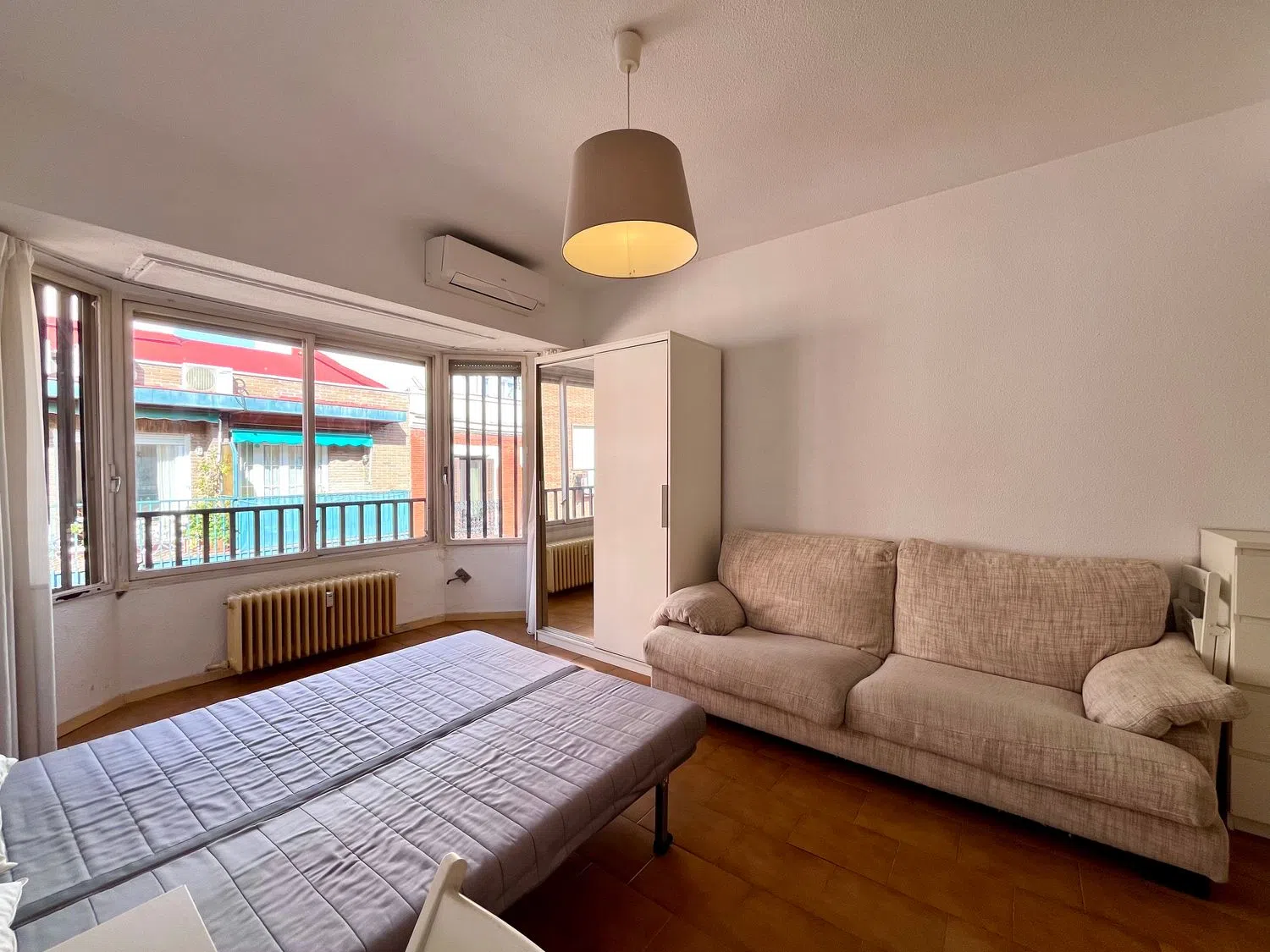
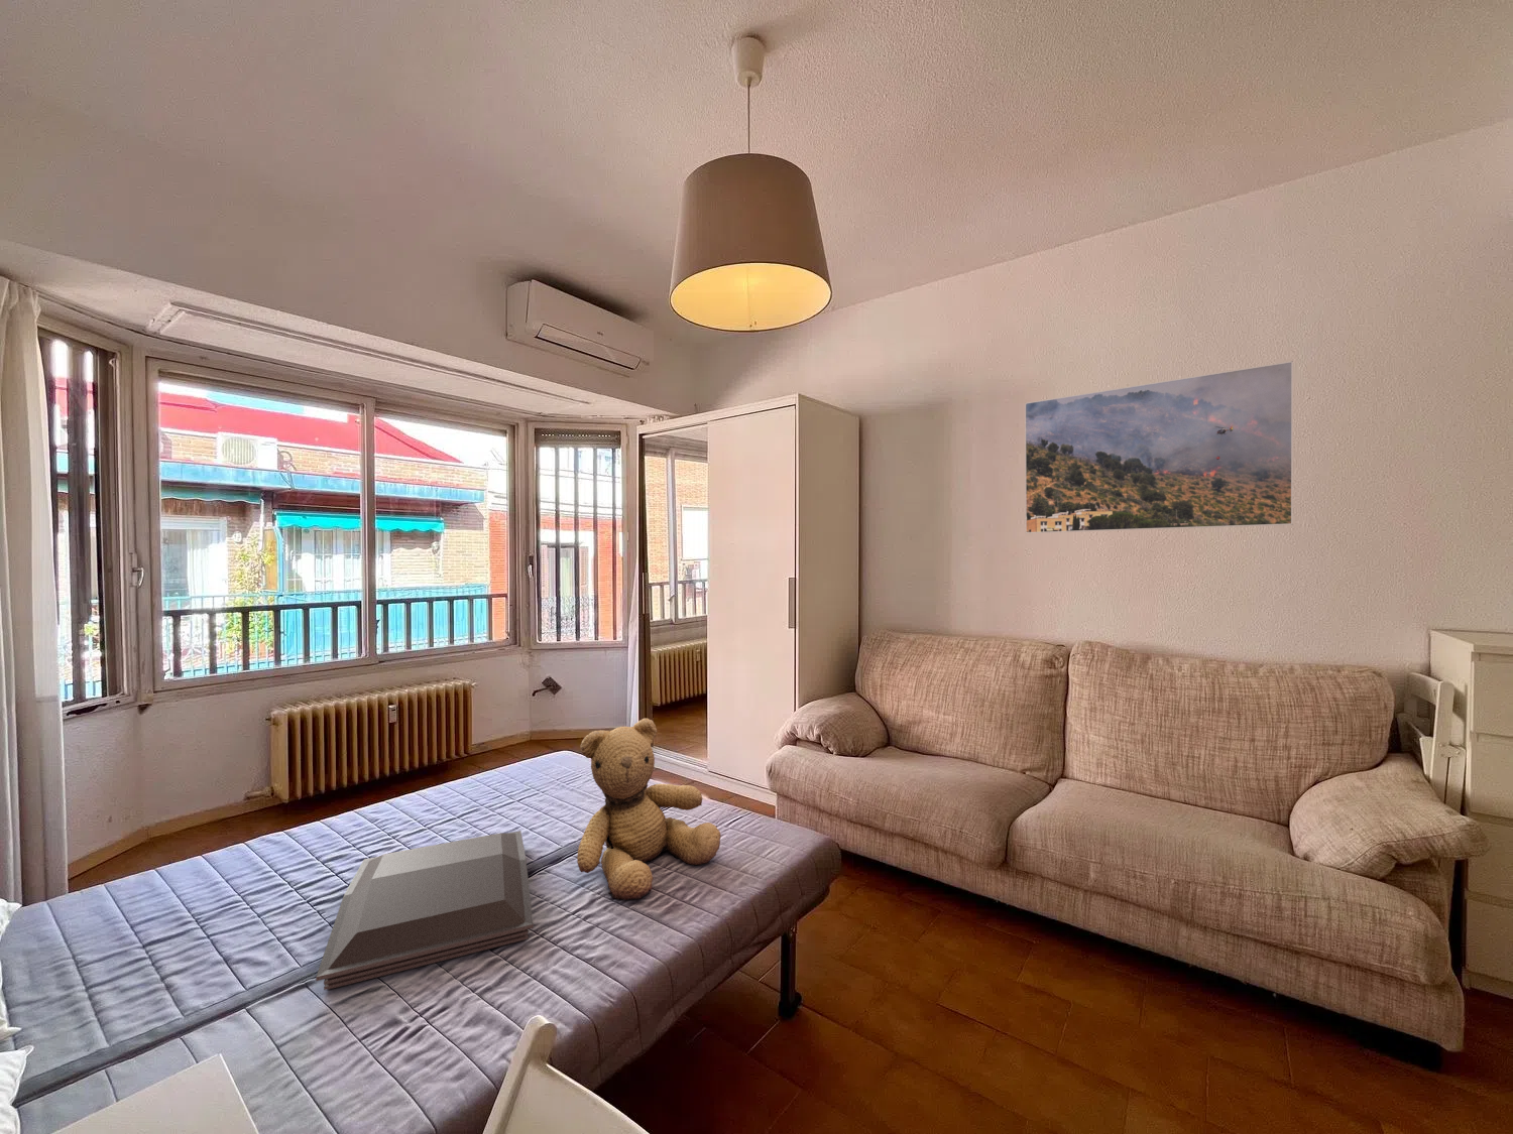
+ serving tray (440, 885)
+ teddy bear (645, 795)
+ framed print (1144, 456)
